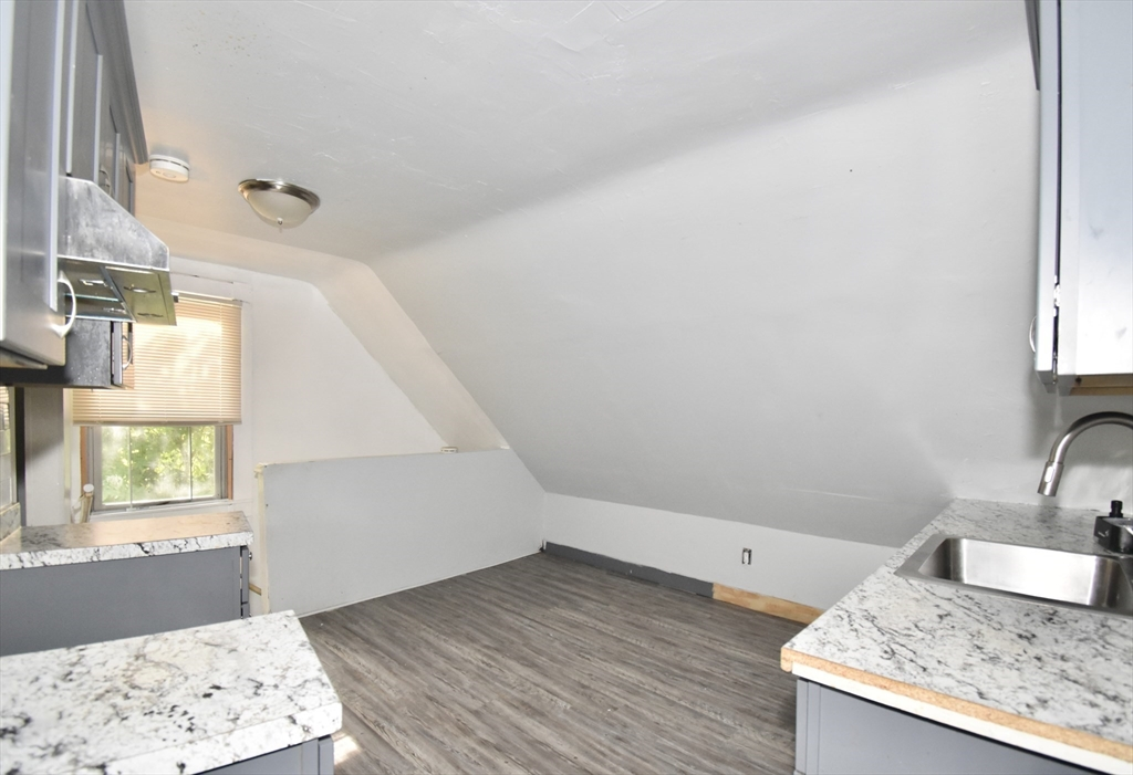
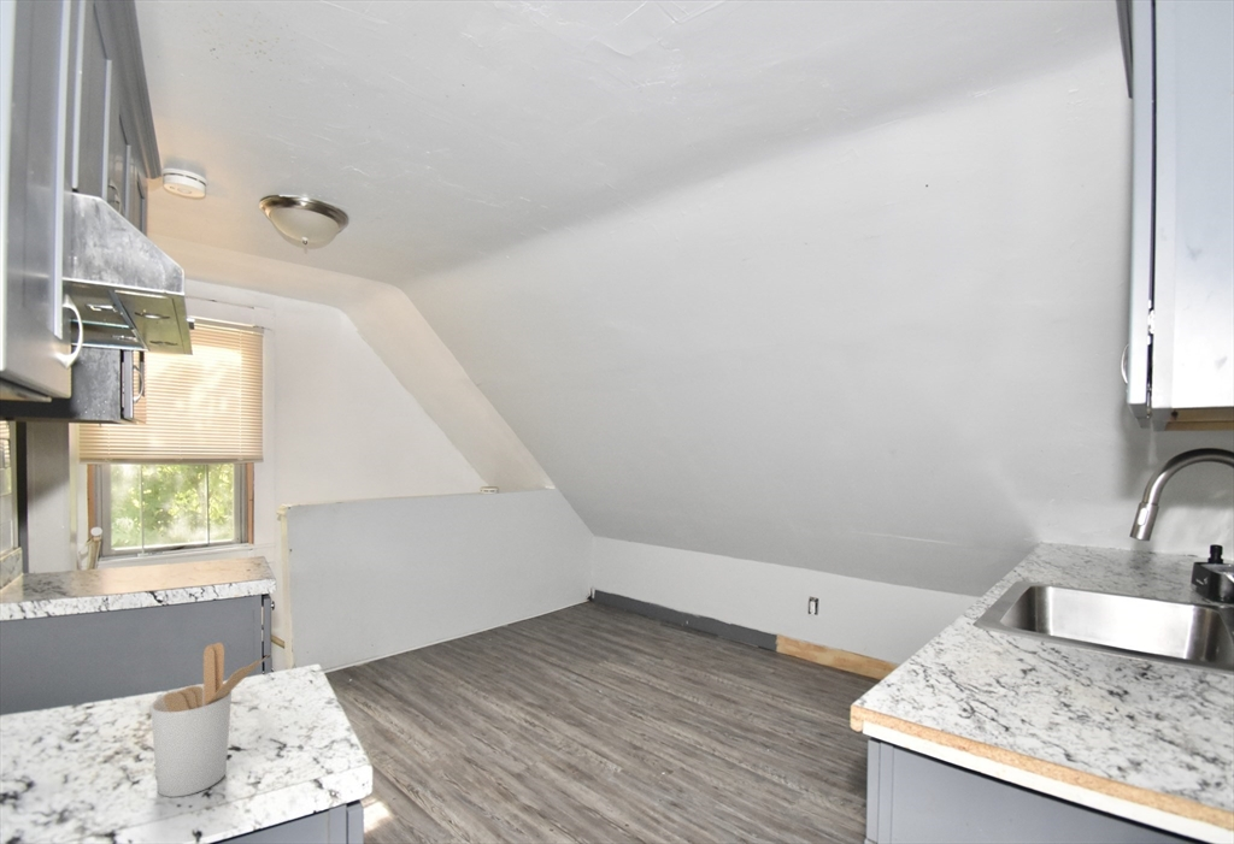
+ utensil holder (211, 716)
